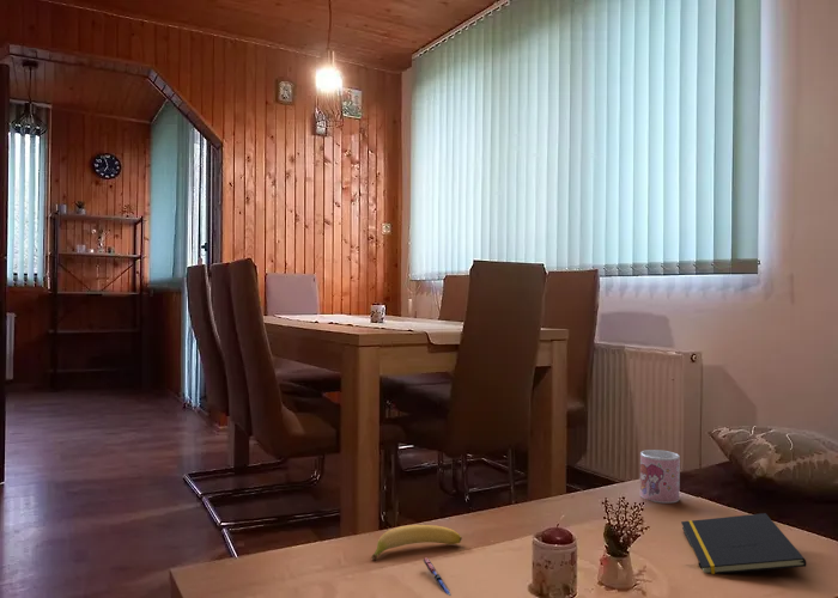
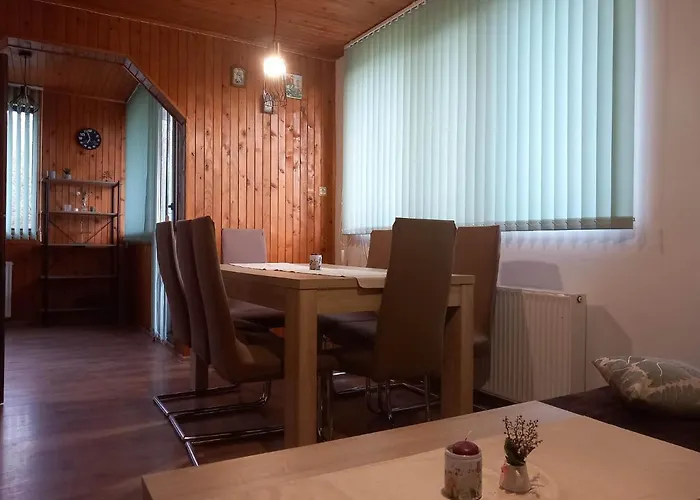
- notepad (736, 541)
- pen (437, 576)
- banana (415, 538)
- mug (657, 474)
